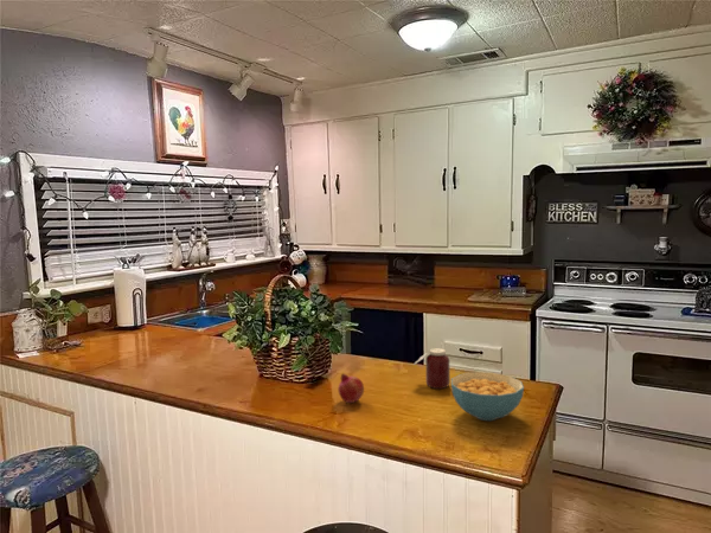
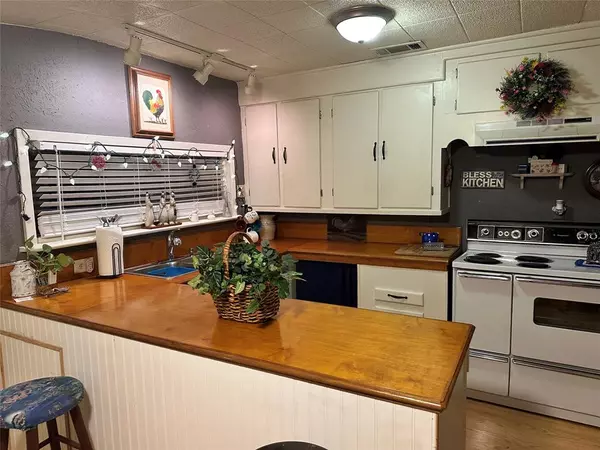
- fruit (351, 387)
- cereal bowl (486, 399)
- jar (433, 367)
